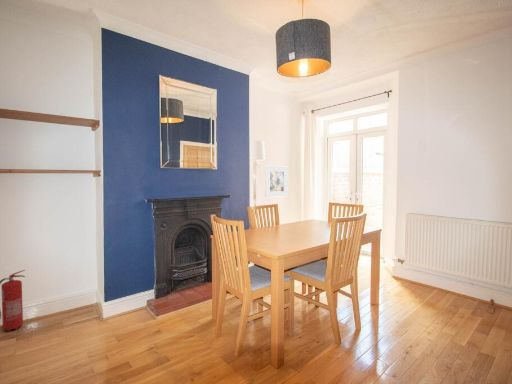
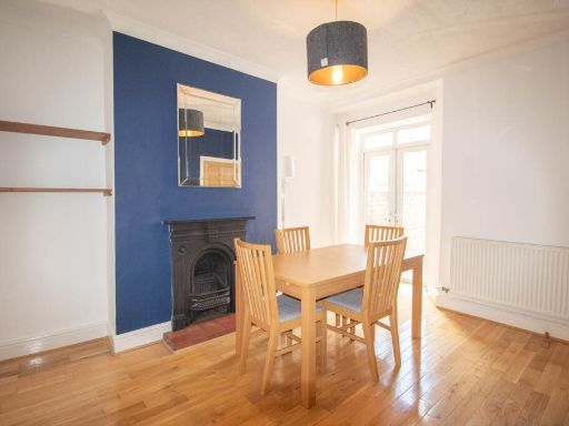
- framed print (277, 181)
- fire extinguisher (11, 300)
